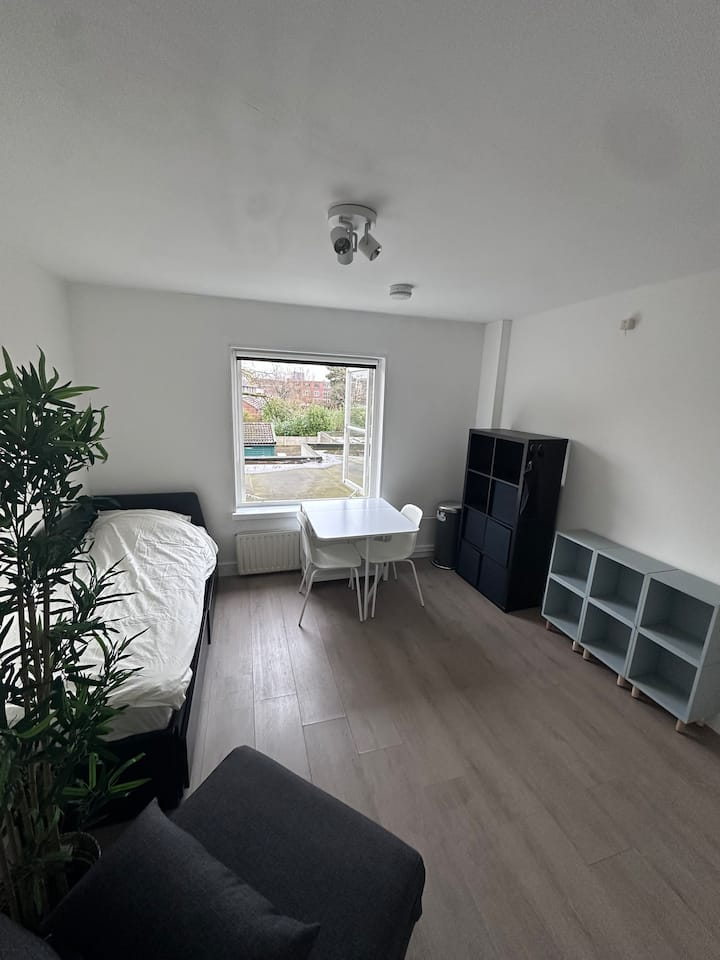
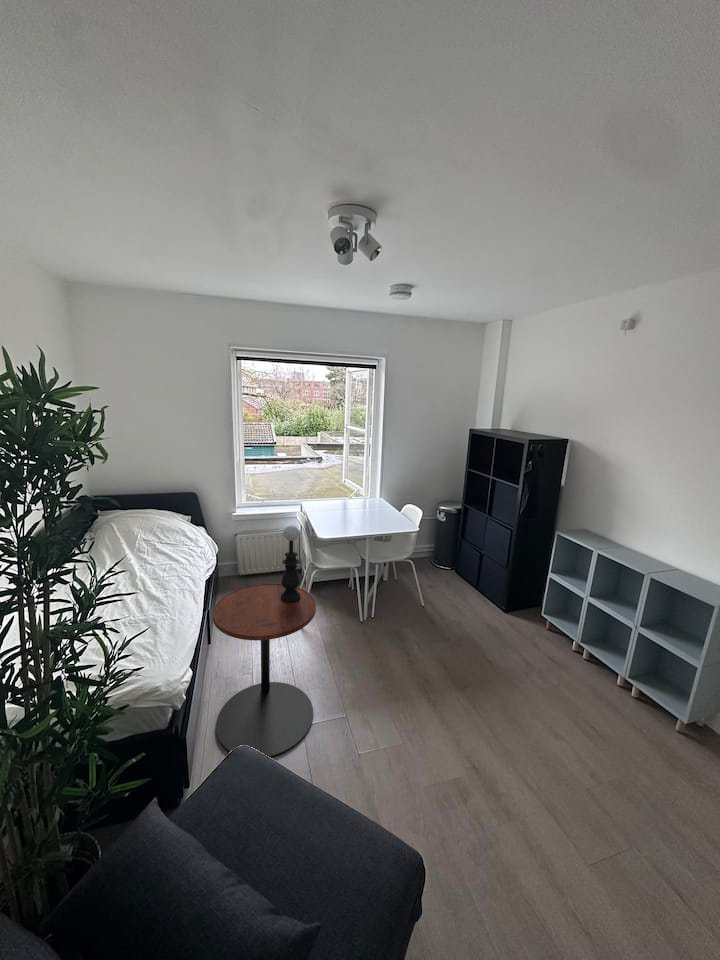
+ table lamp (291, 561)
+ side table (265, 663)
